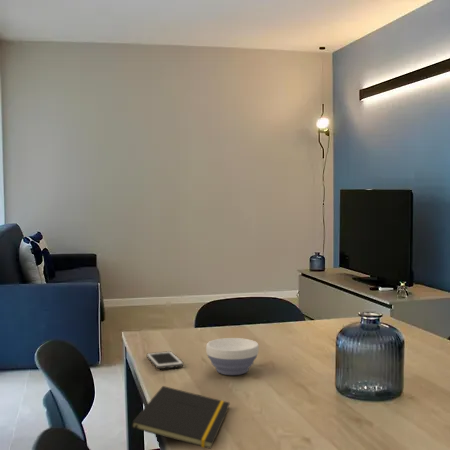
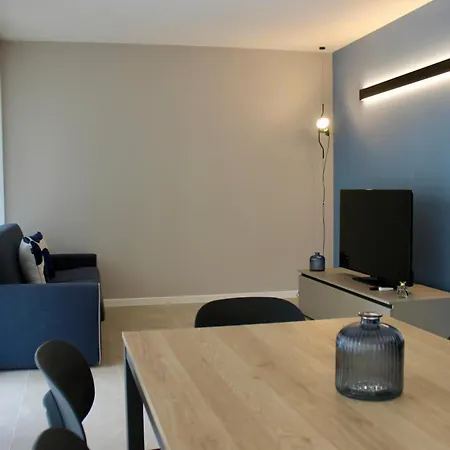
- notepad (184, 414)
- bowl (232, 357)
- cell phone (164, 359)
